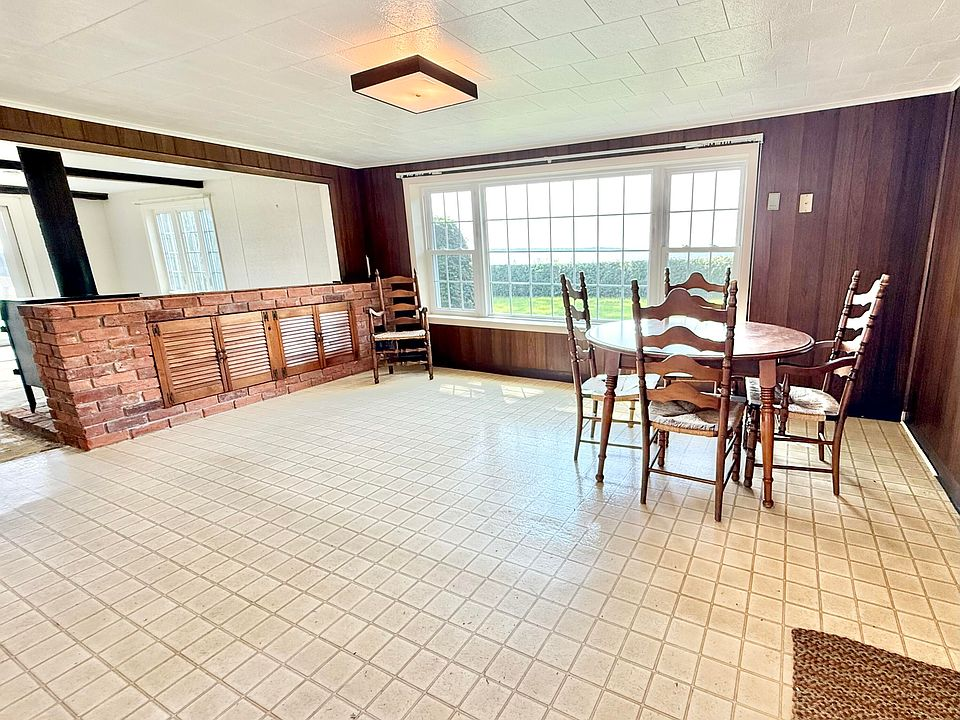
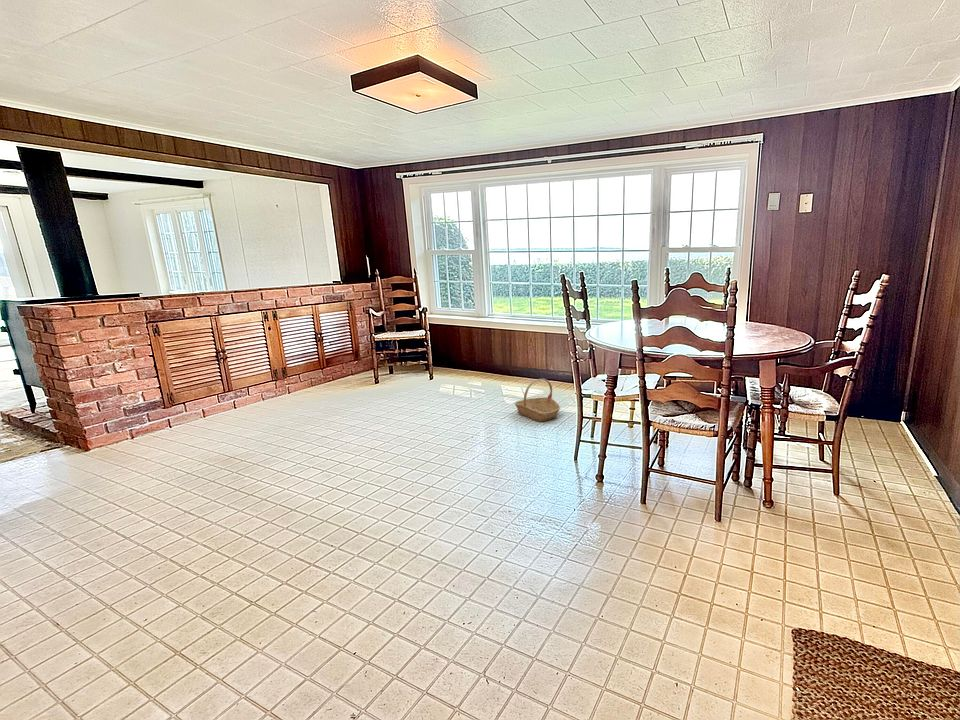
+ basket (536, 398)
